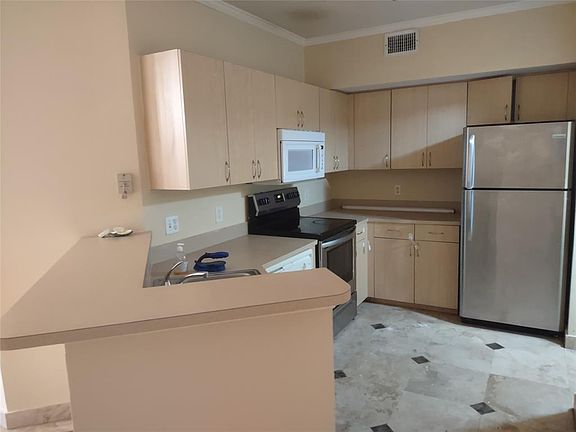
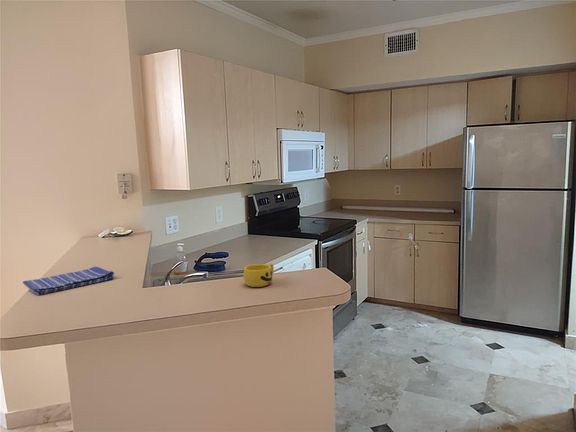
+ dish towel (69, 278)
+ cup (261, 274)
